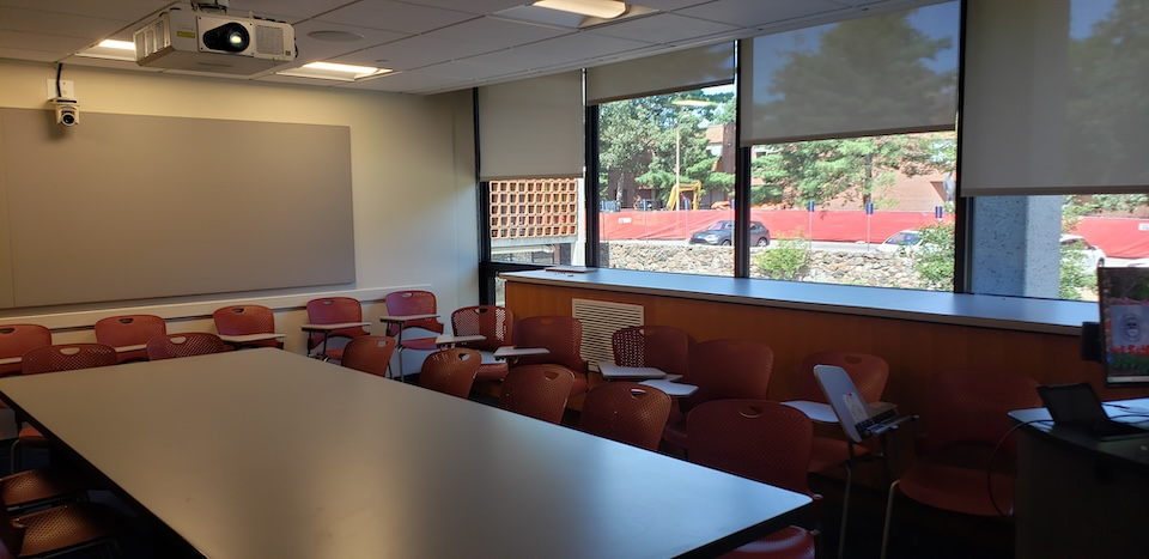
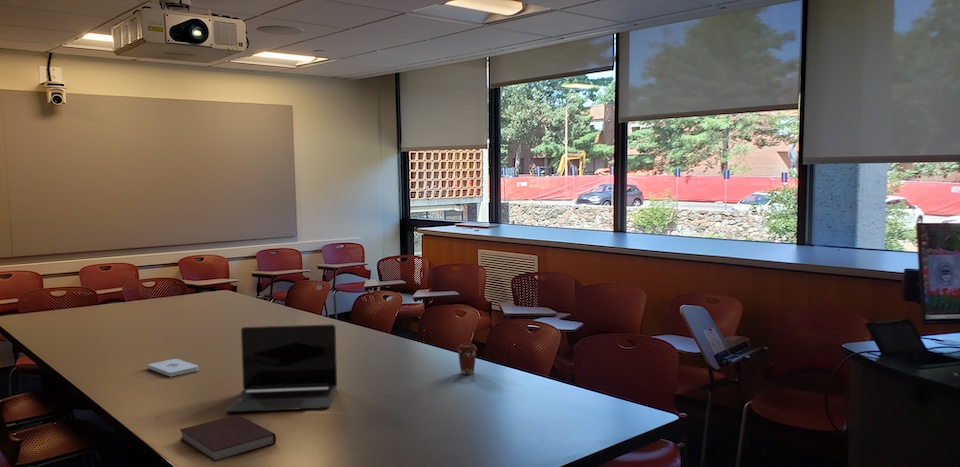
+ notebook (227, 436)
+ coffee cup (467, 359)
+ laptop (283, 366)
+ notepad (173, 367)
